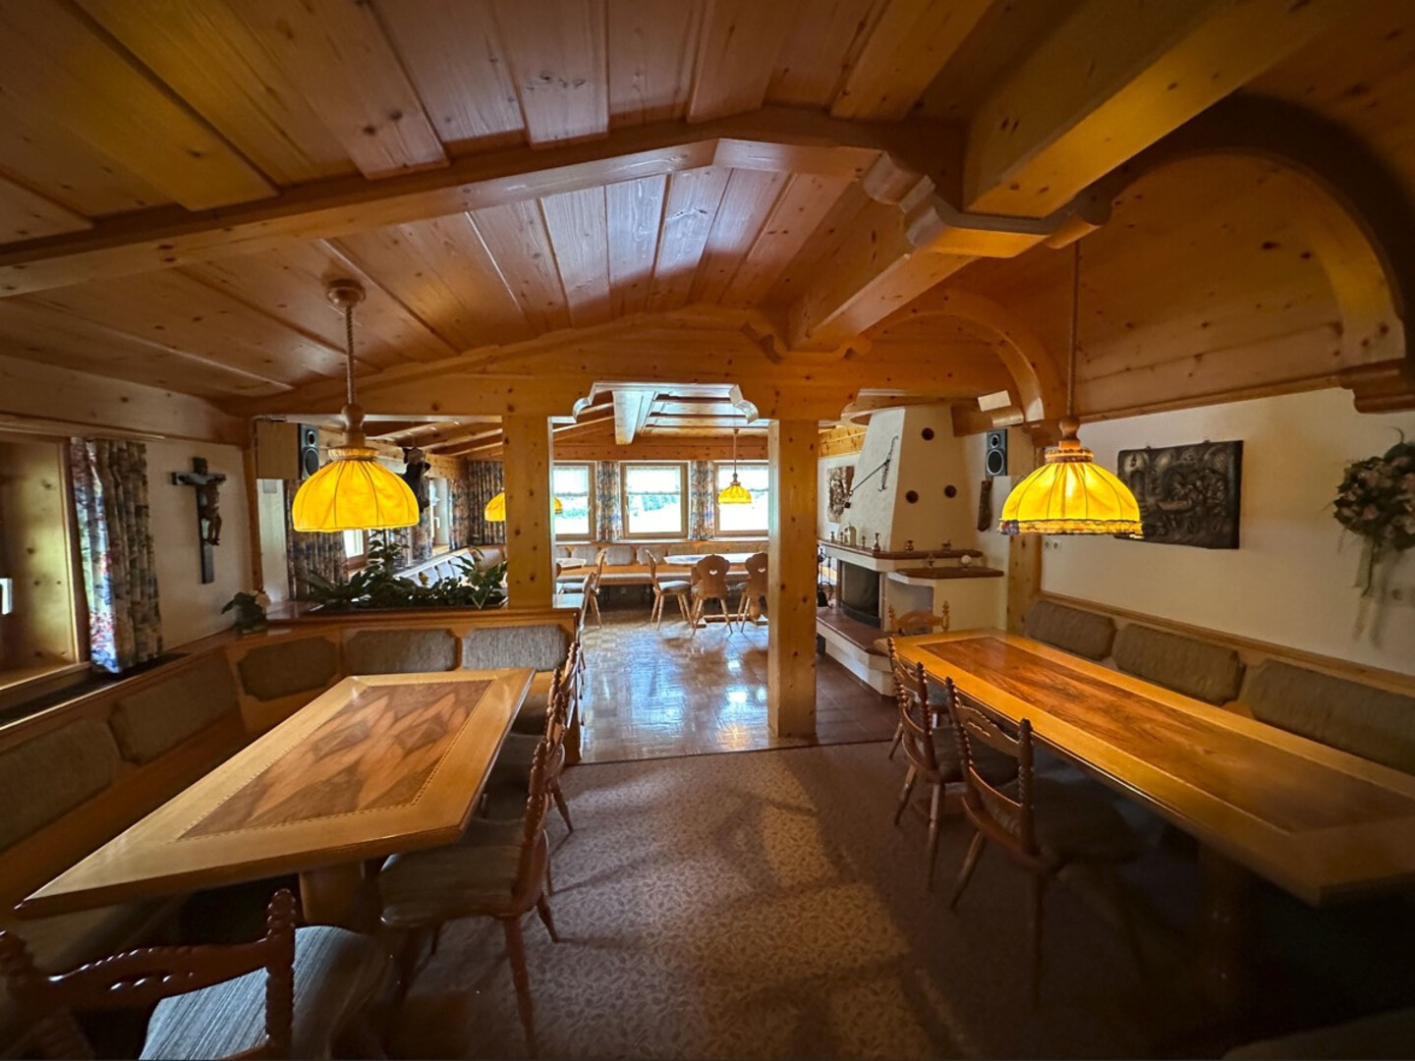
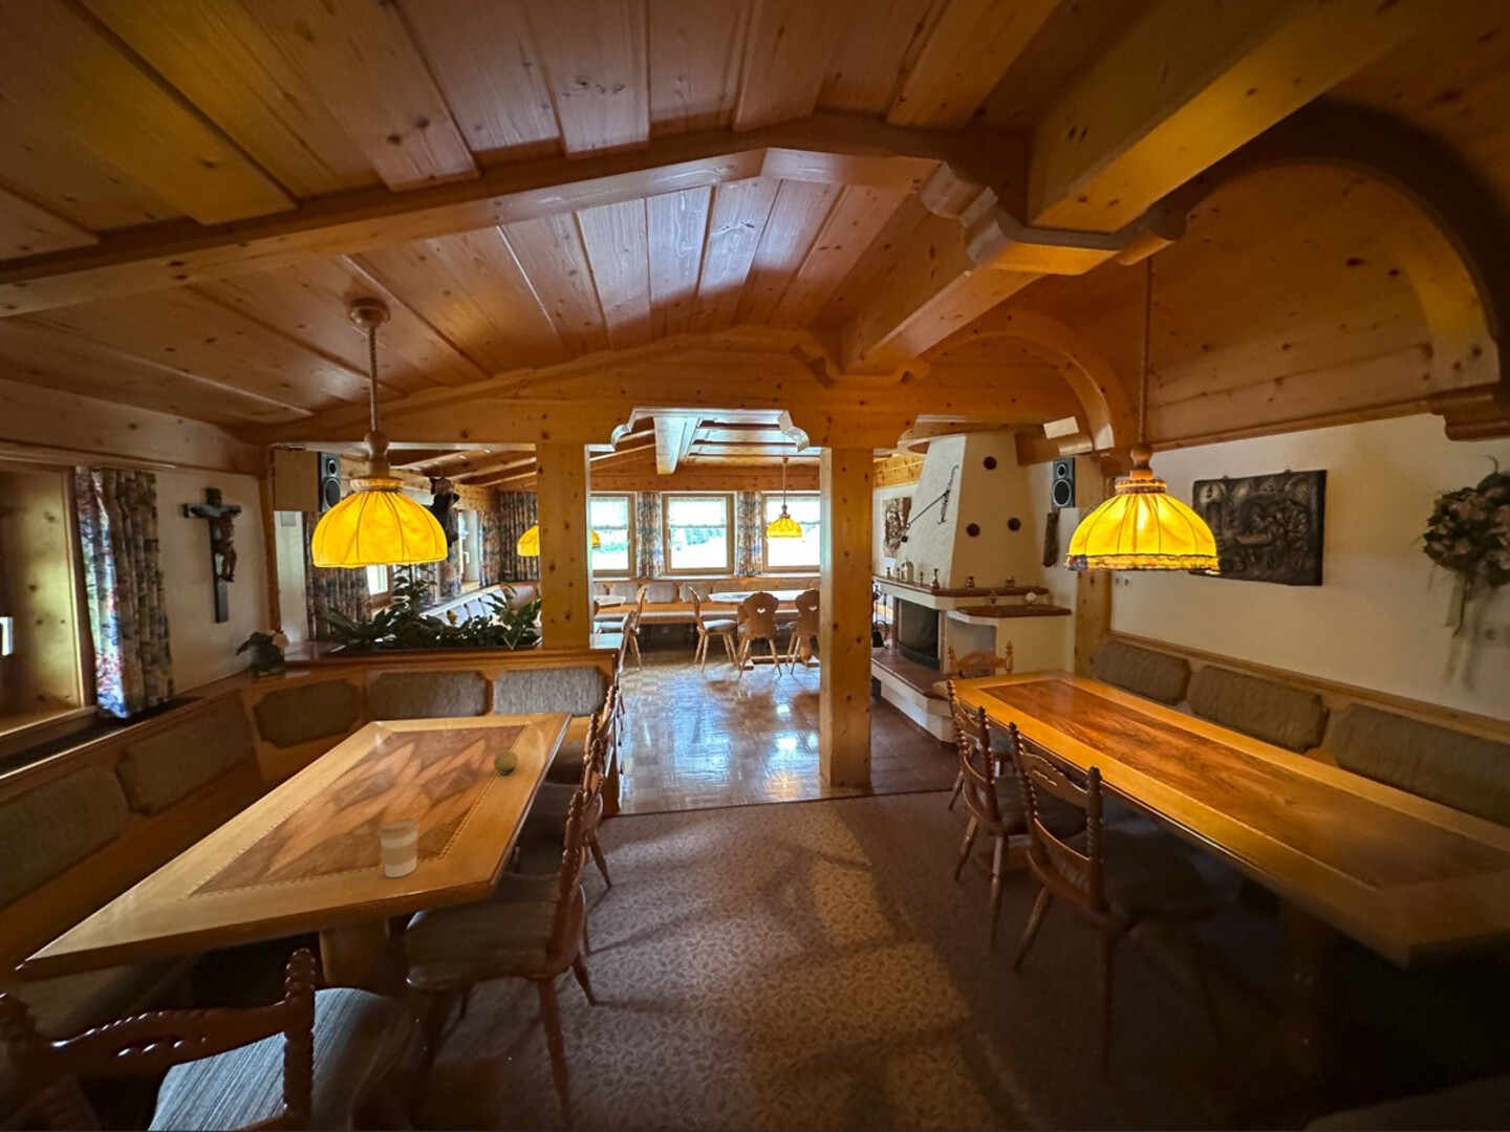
+ fruit (507, 762)
+ coffee cup (399, 845)
